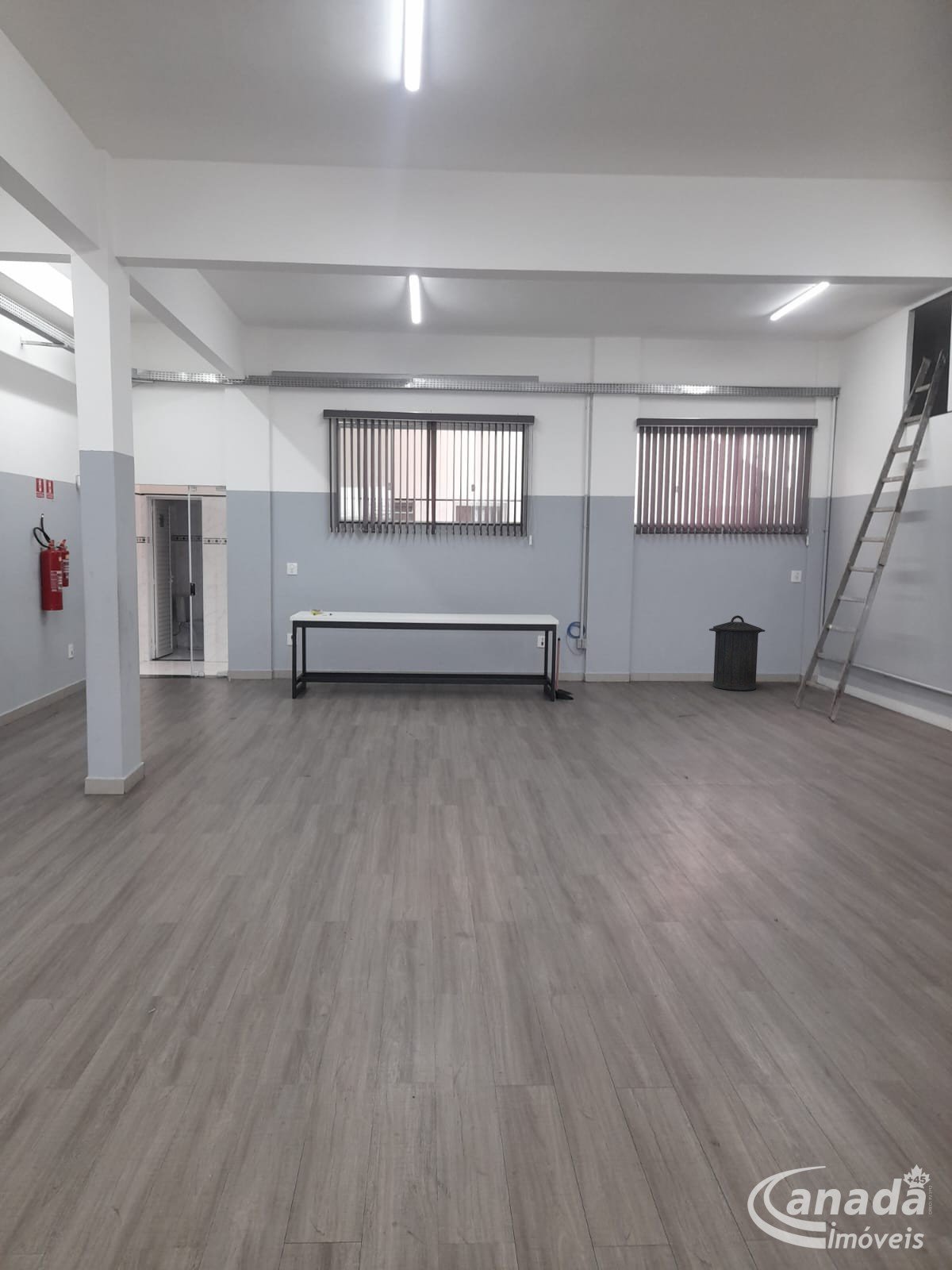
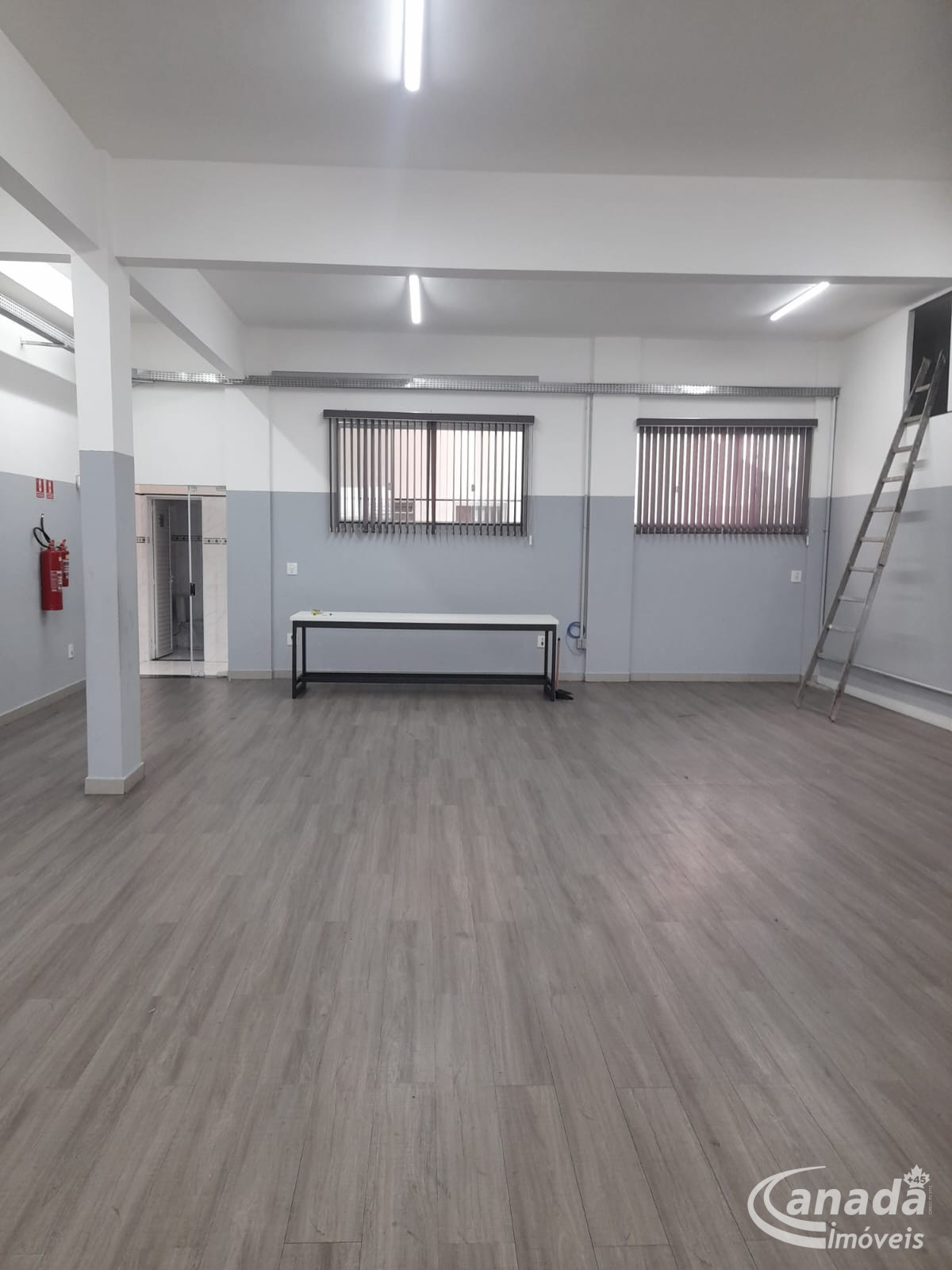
- trash can (735, 651)
